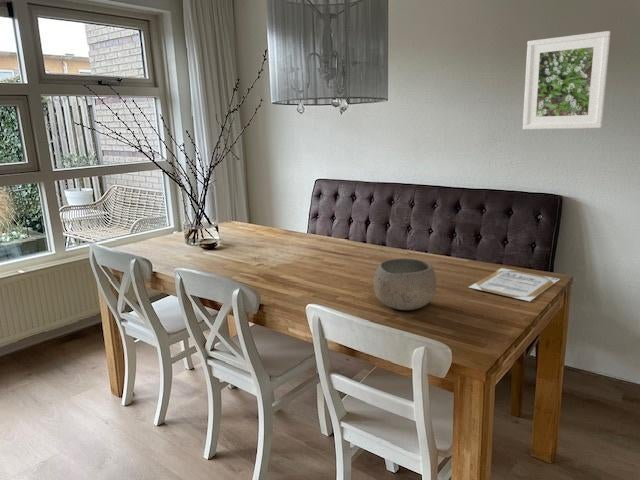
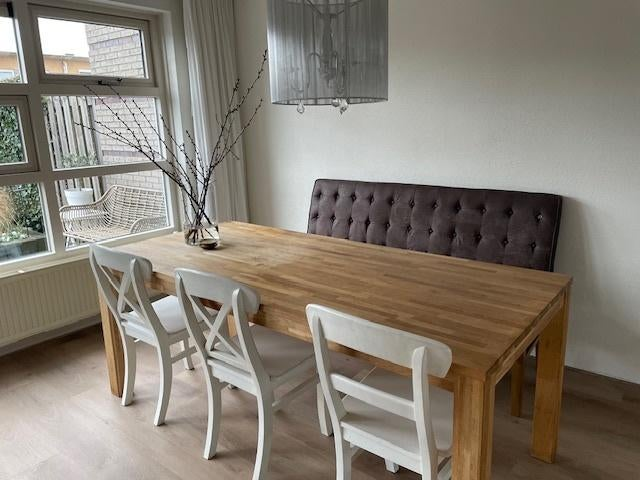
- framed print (563, 83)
- picture frame (514, 283)
- bowl (404, 285)
